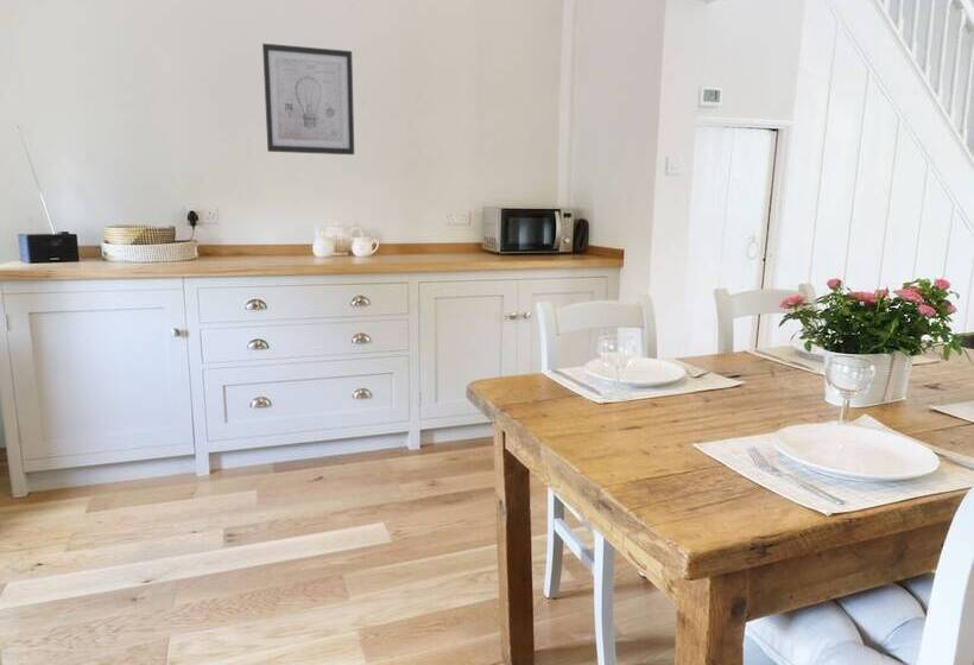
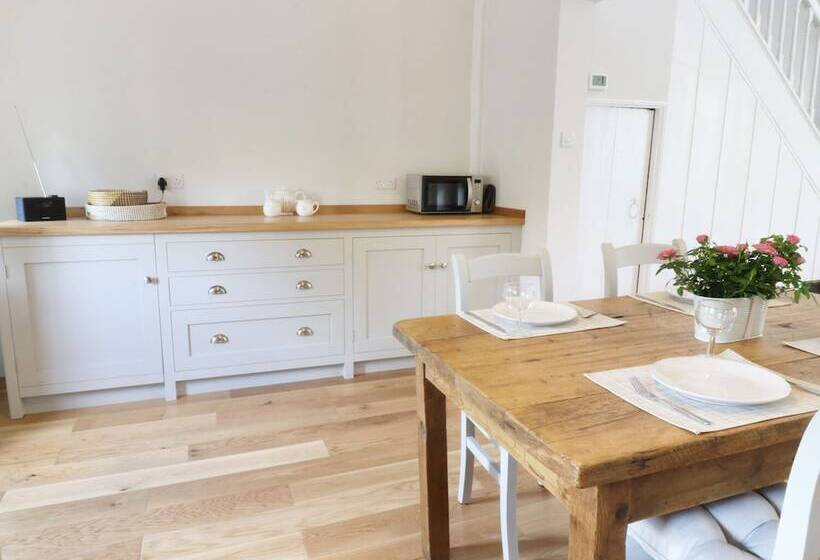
- wall art (309, 101)
